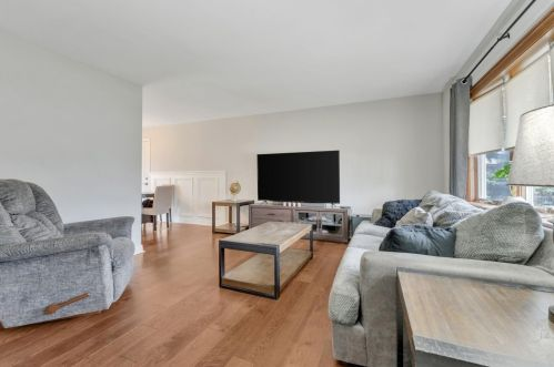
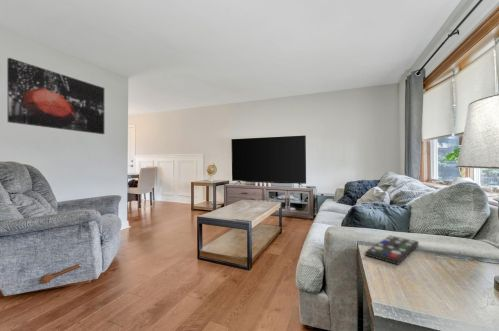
+ wall art (63, 102)
+ remote control (393, 247)
